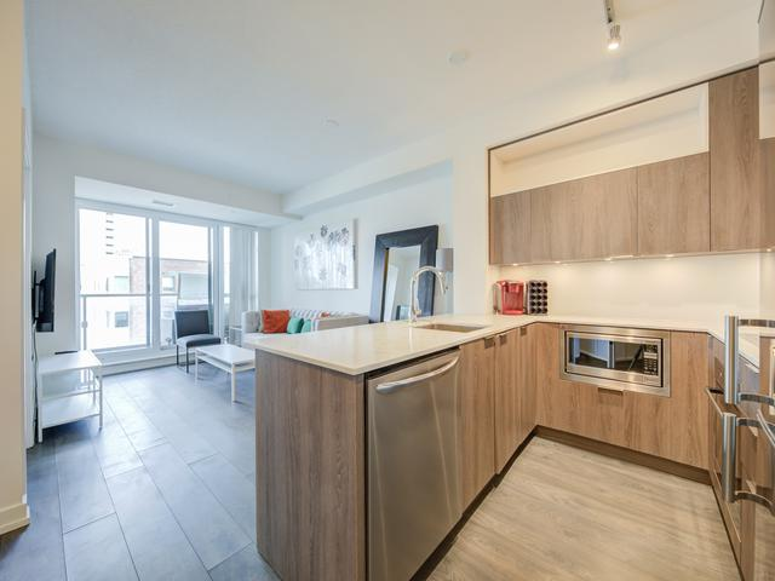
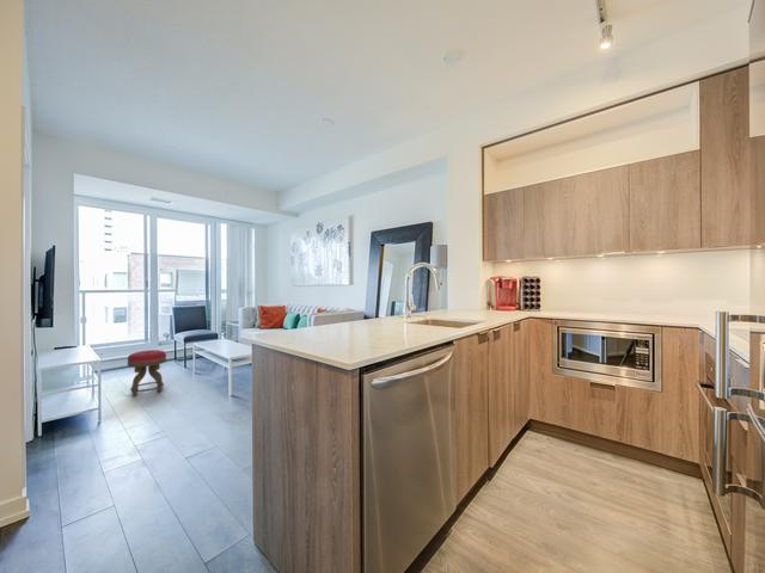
+ stool (148, 371)
